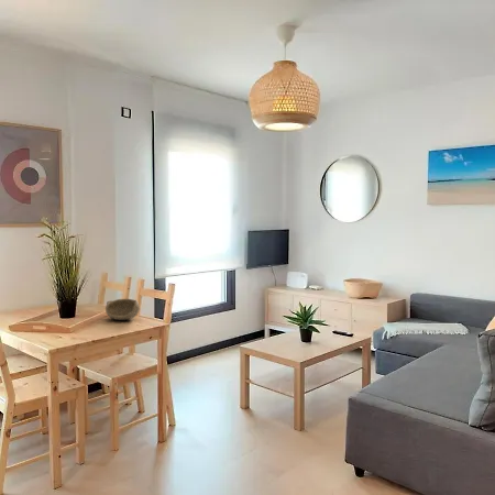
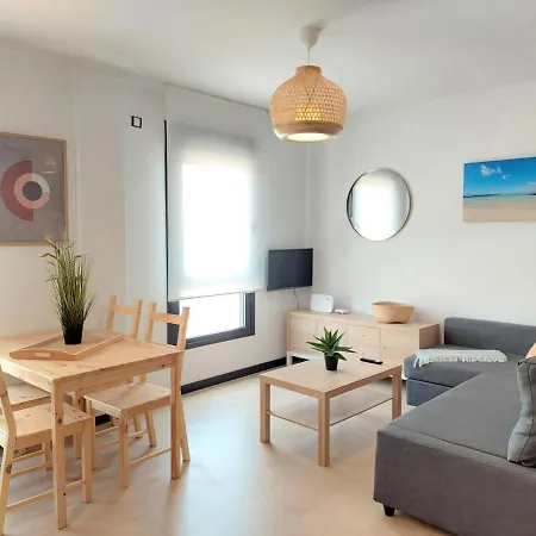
- bowl (122, 309)
